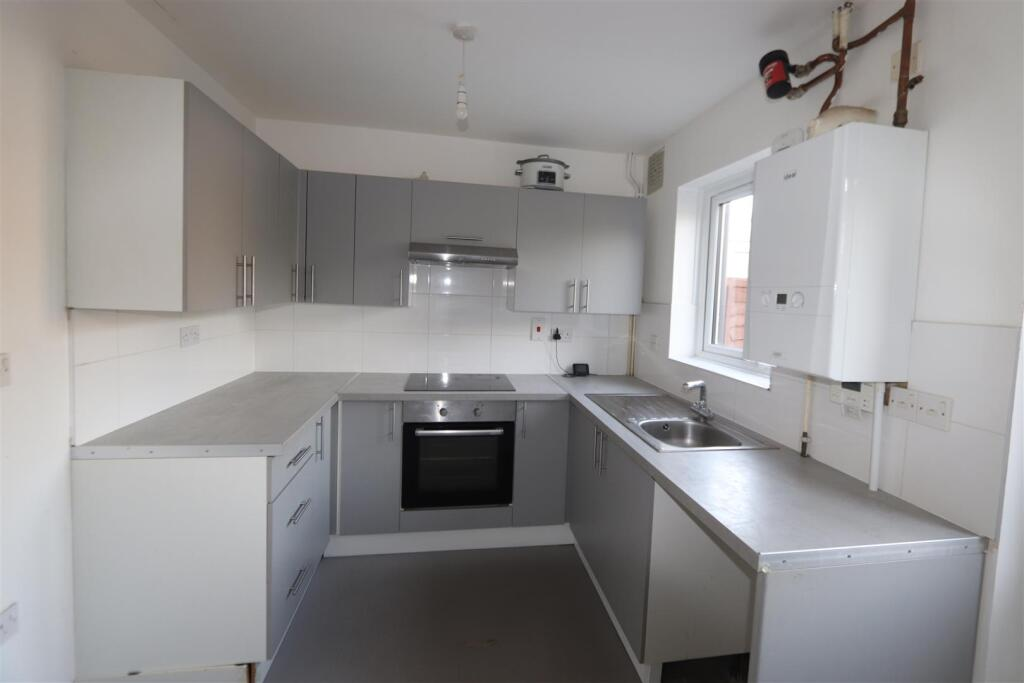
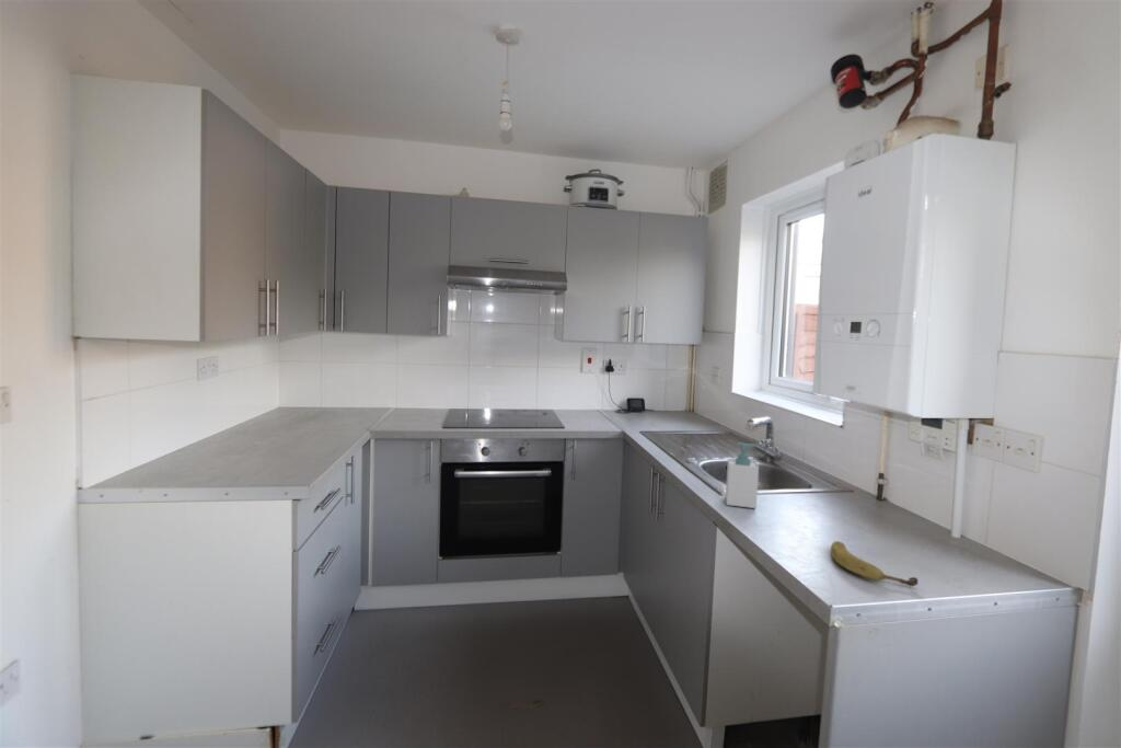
+ fruit (864, 561)
+ soap bottle (742, 473)
